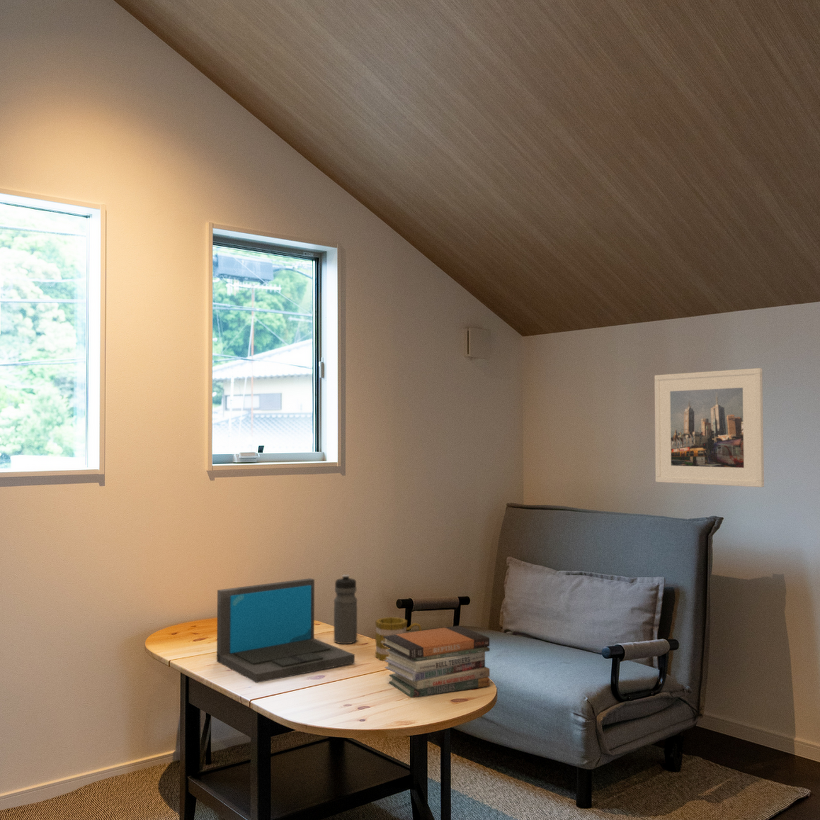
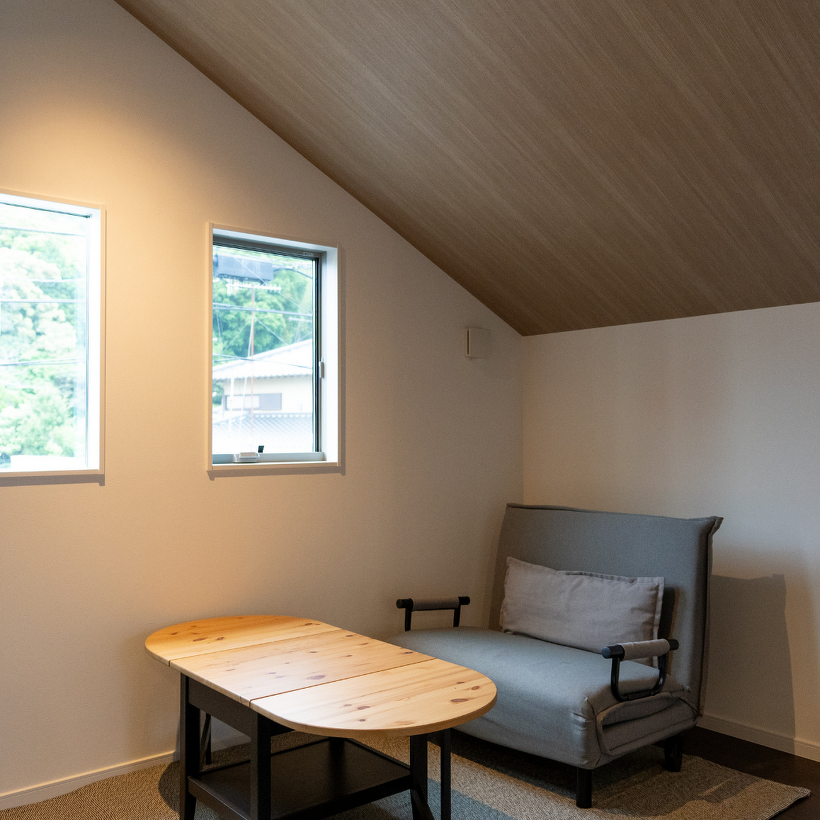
- book stack (436, 660)
- water bottle (345, 607)
- laptop (285, 626)
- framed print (706, 428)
- mug (398, 633)
